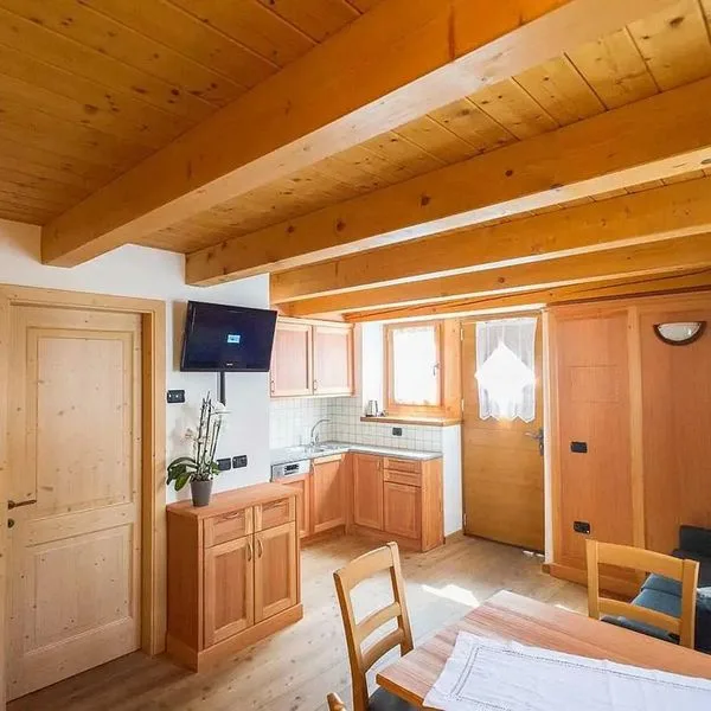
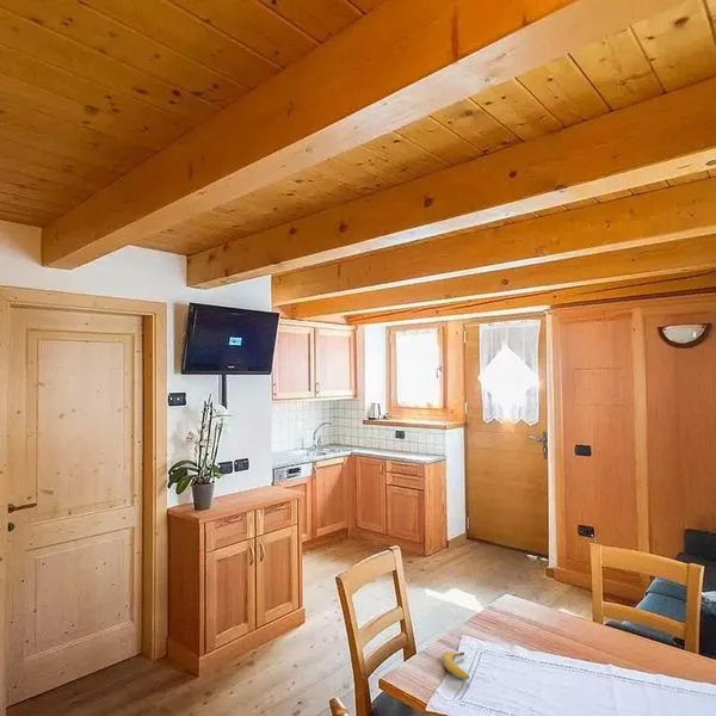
+ fruit (453, 662)
